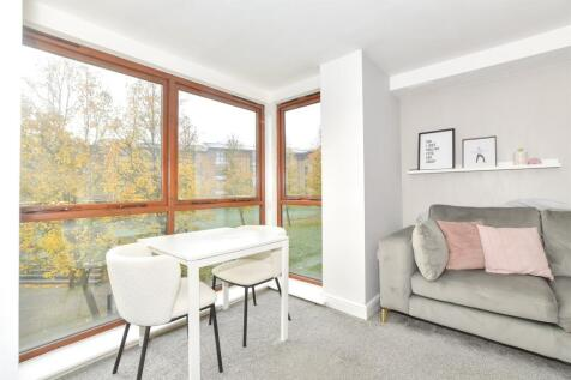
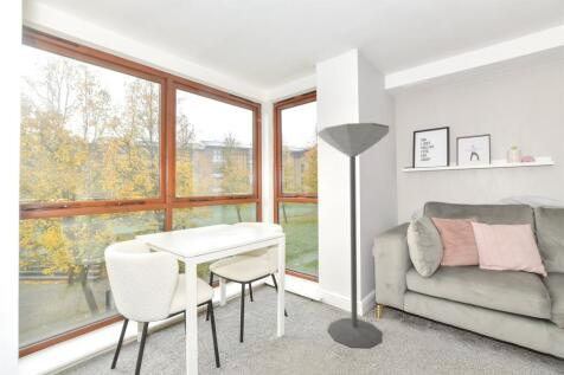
+ floor lamp (353, 231)
